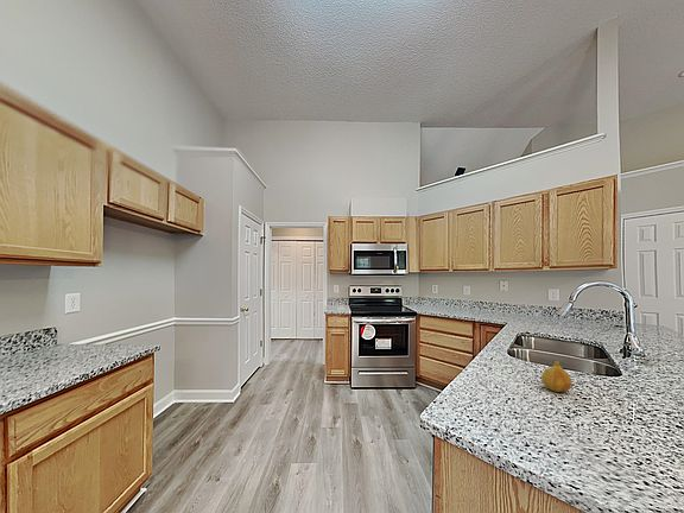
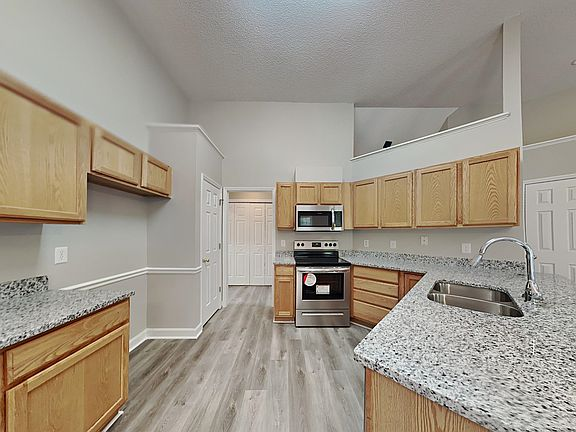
- fruit (556, 374)
